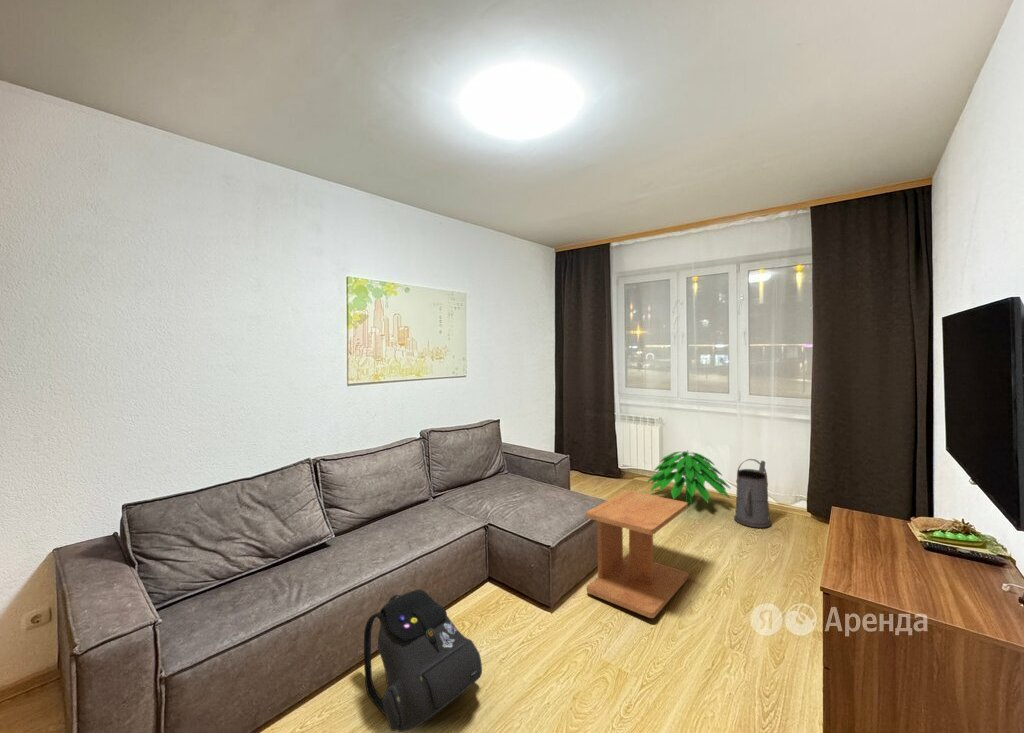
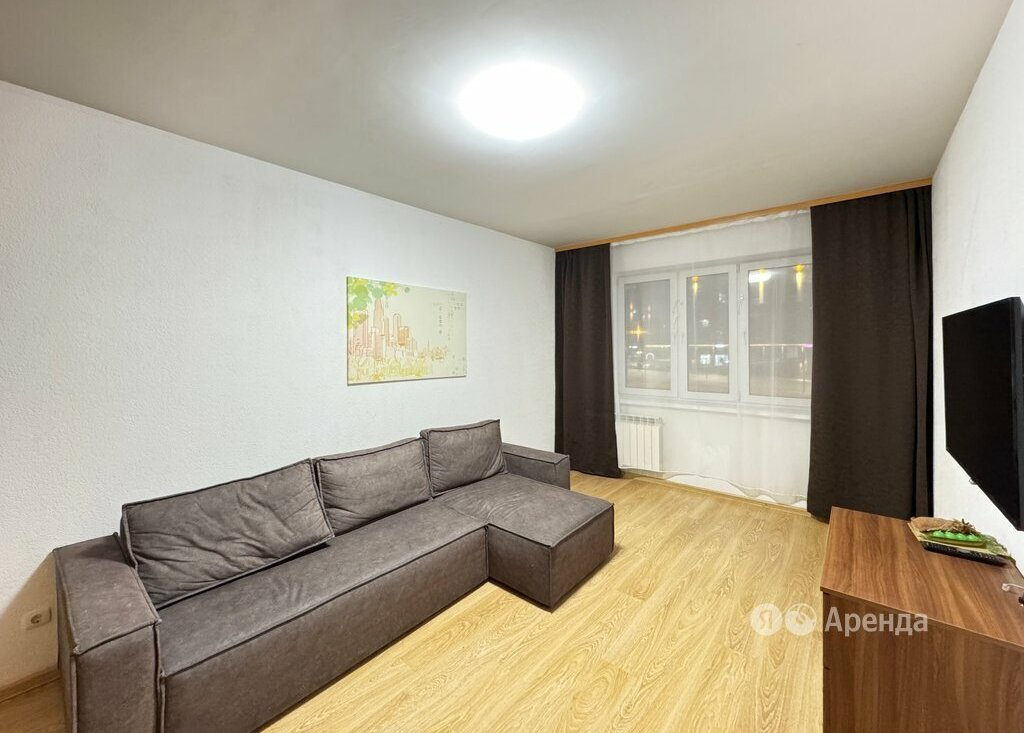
- backpack (416, 649)
- side table (638, 547)
- watering can (754, 487)
- indoor plant (687, 474)
